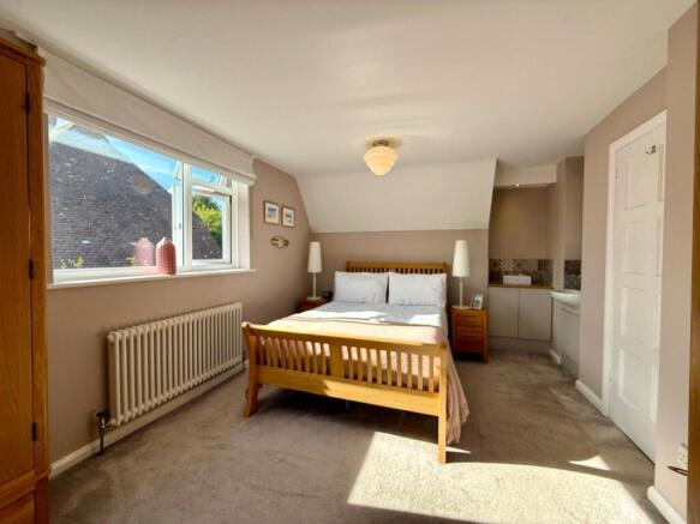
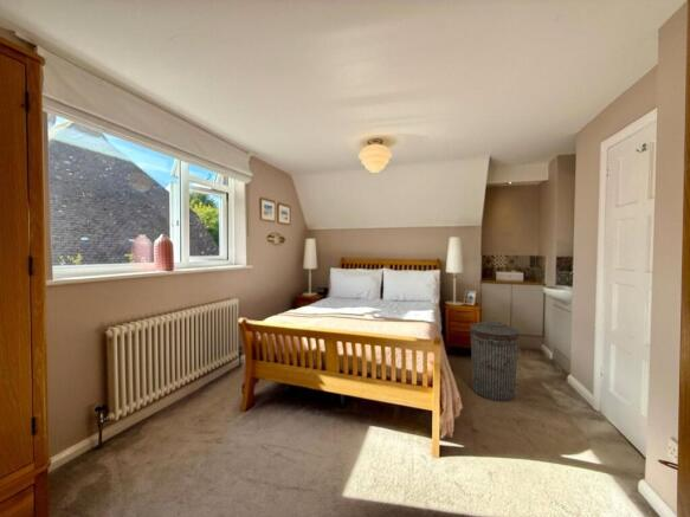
+ trash can (492, 355)
